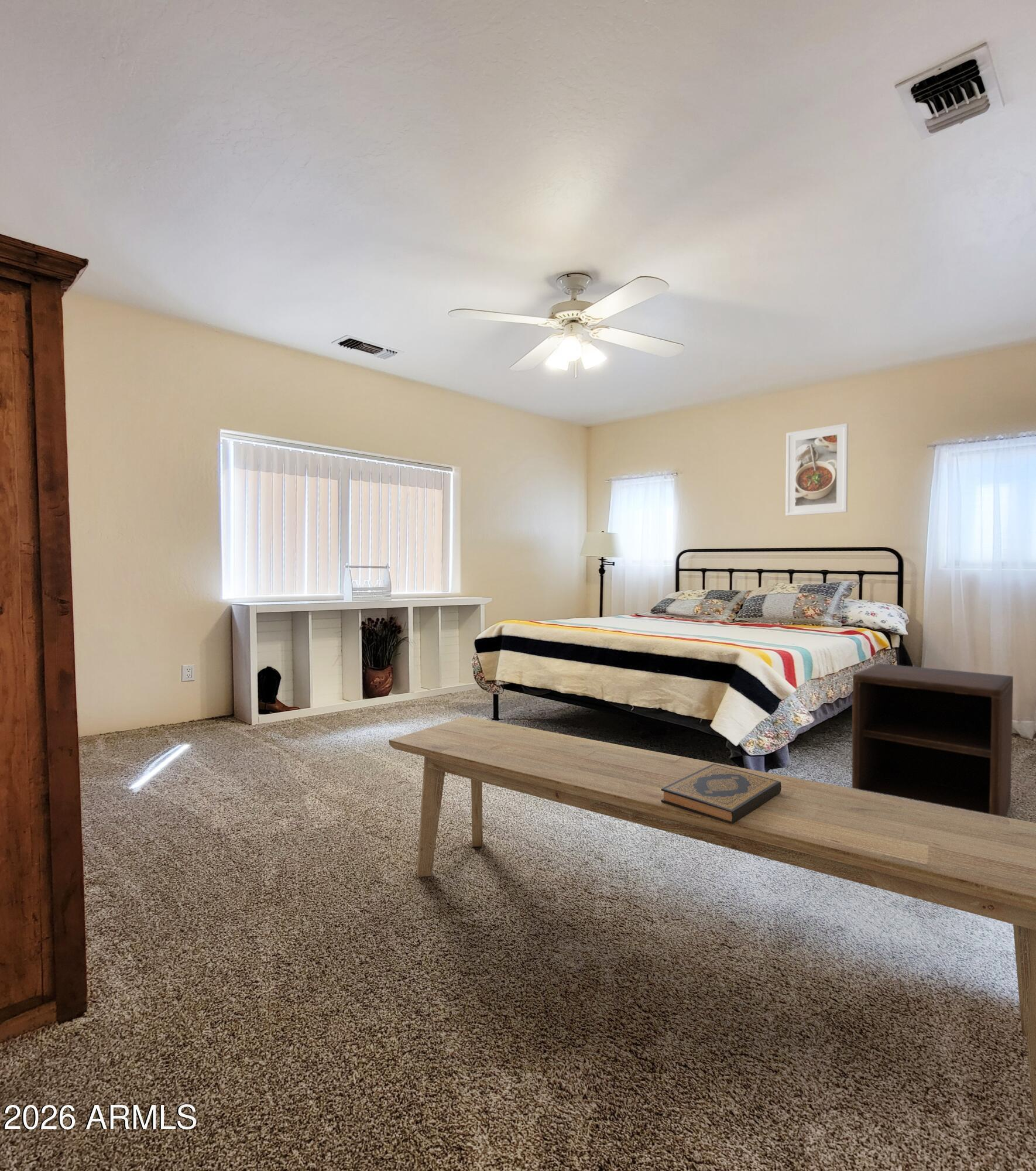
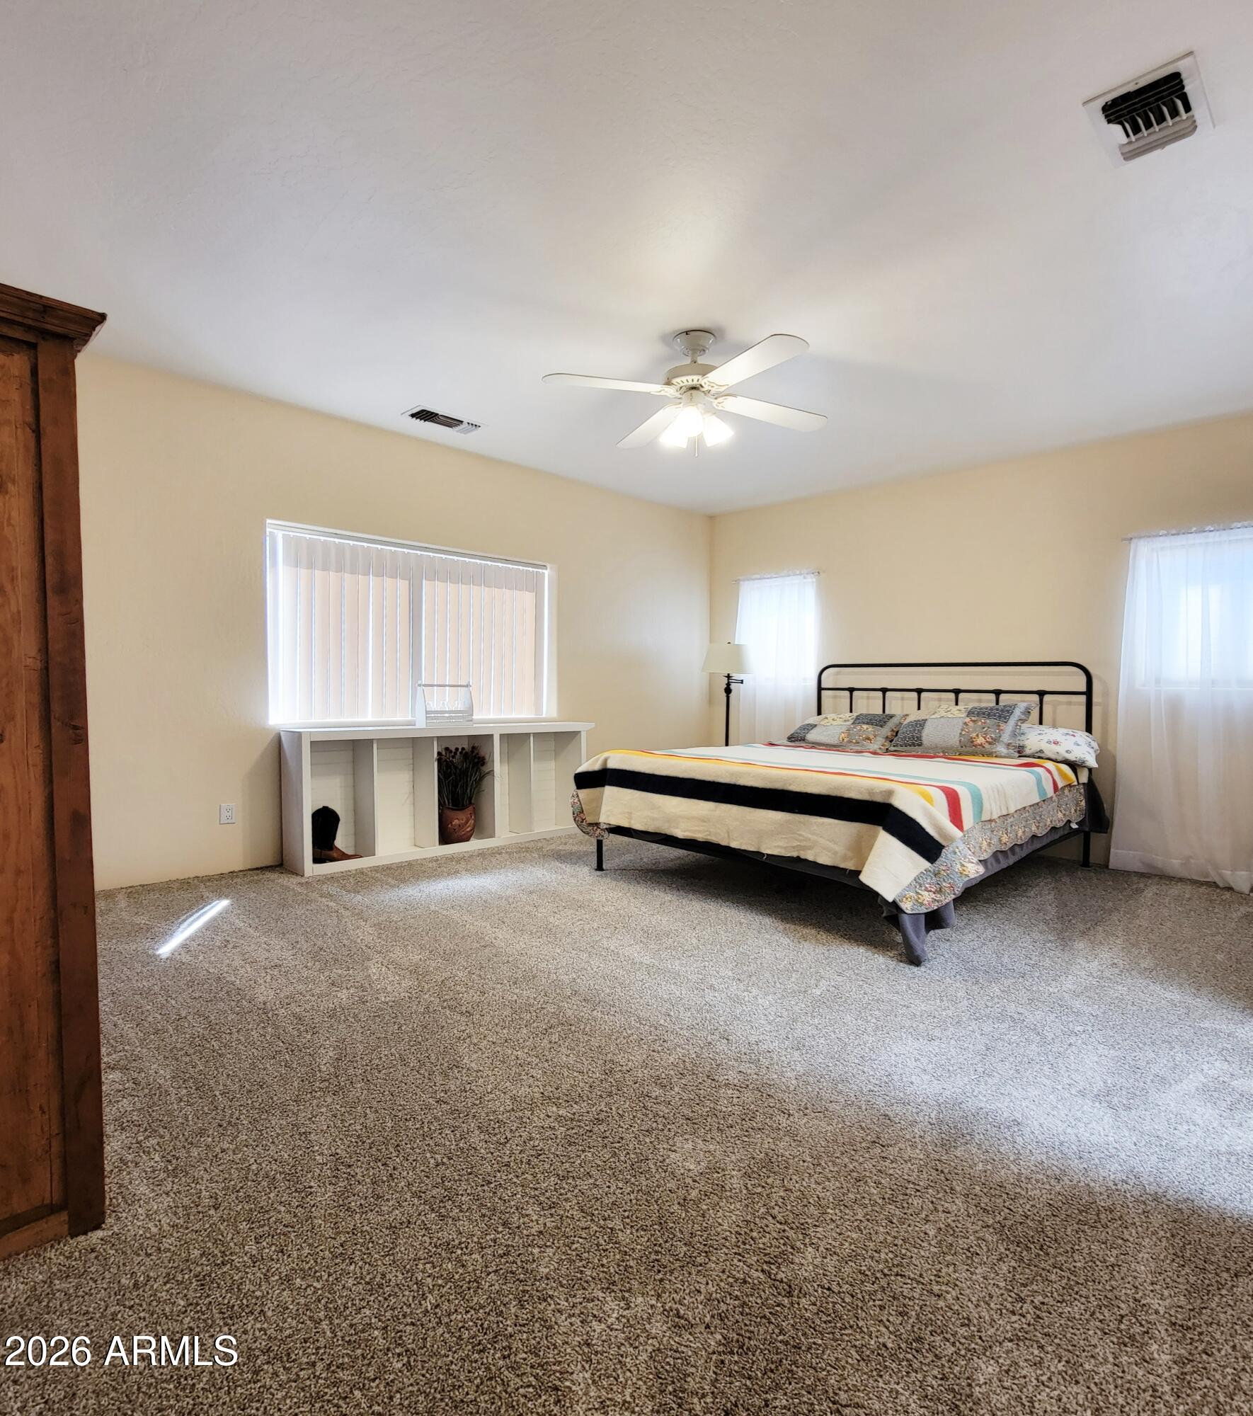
- bench (672, 833)
- hardback book (722, 790)
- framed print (815, 471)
- nightstand (931, 739)
